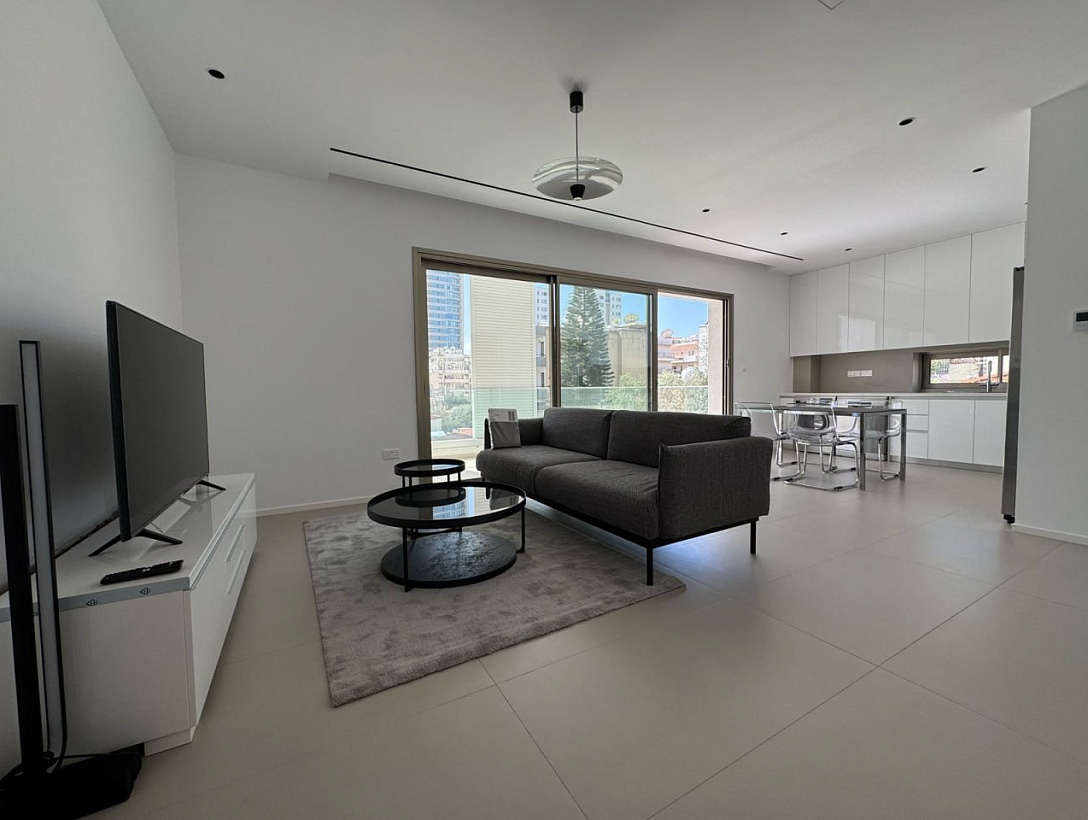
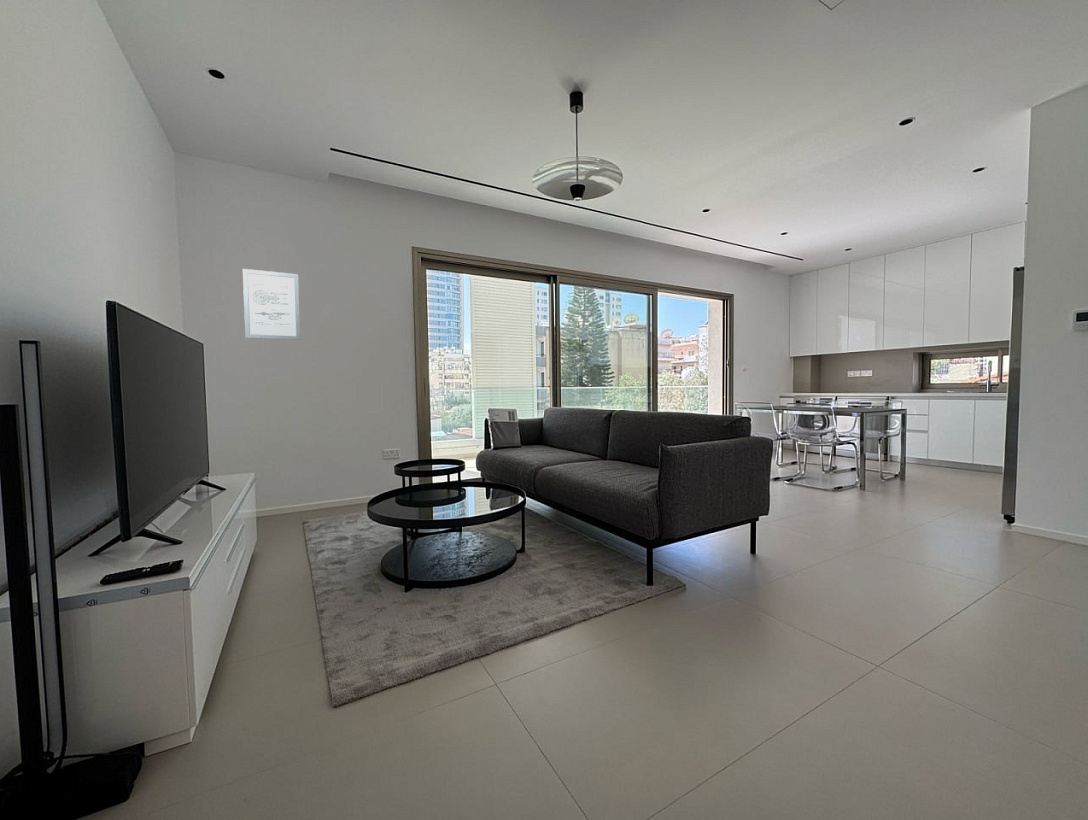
+ wall art (272, 305)
